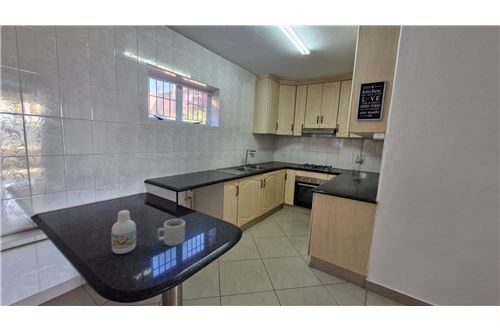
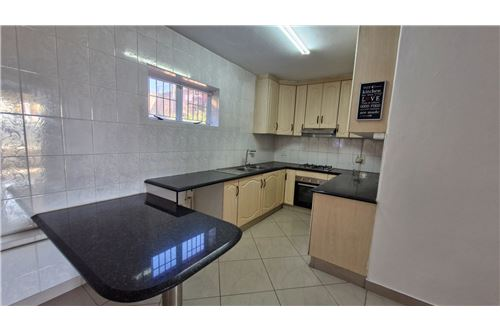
- bottle (124, 230)
- mug (172, 232)
